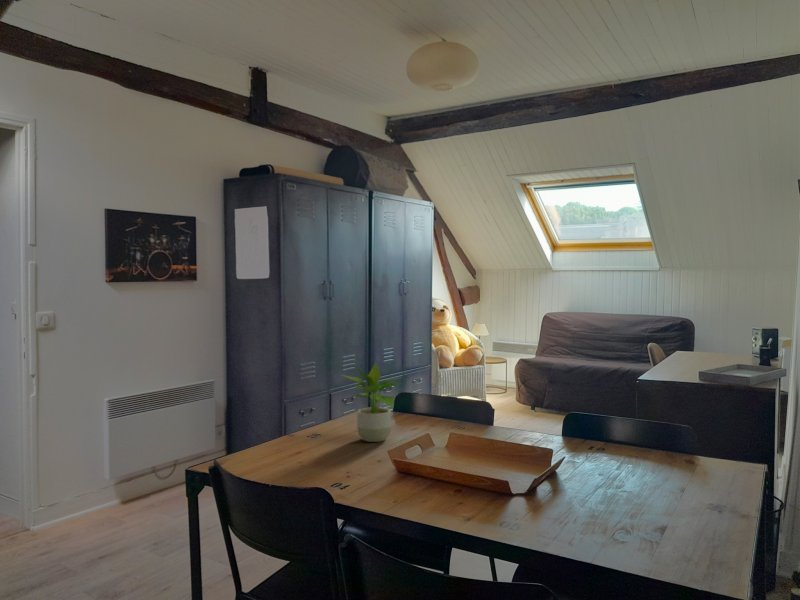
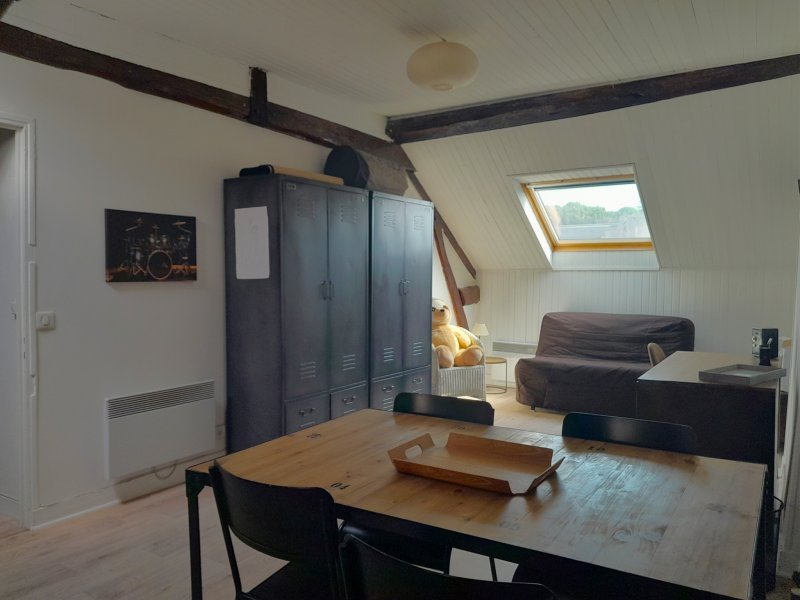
- potted plant (372, 402)
